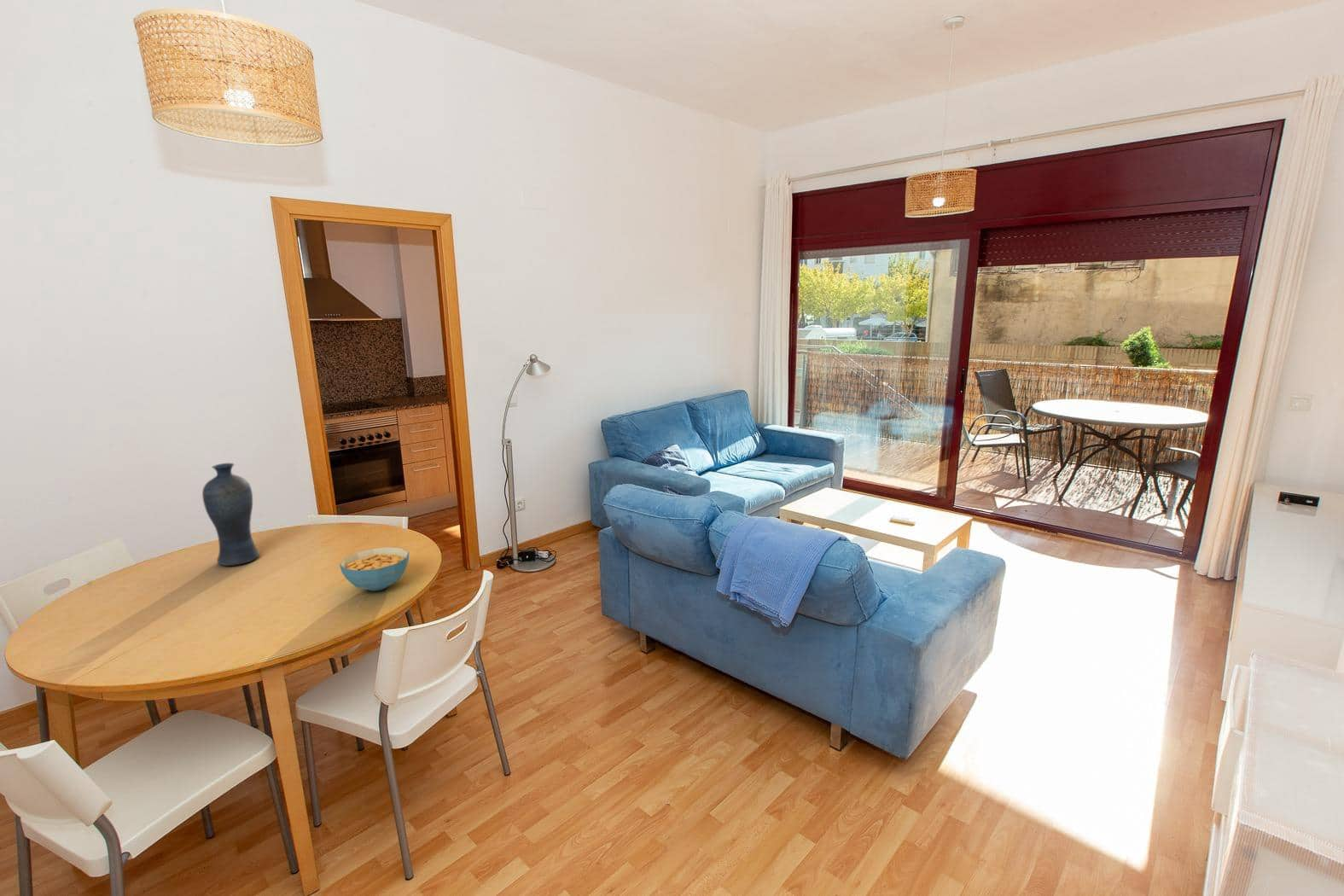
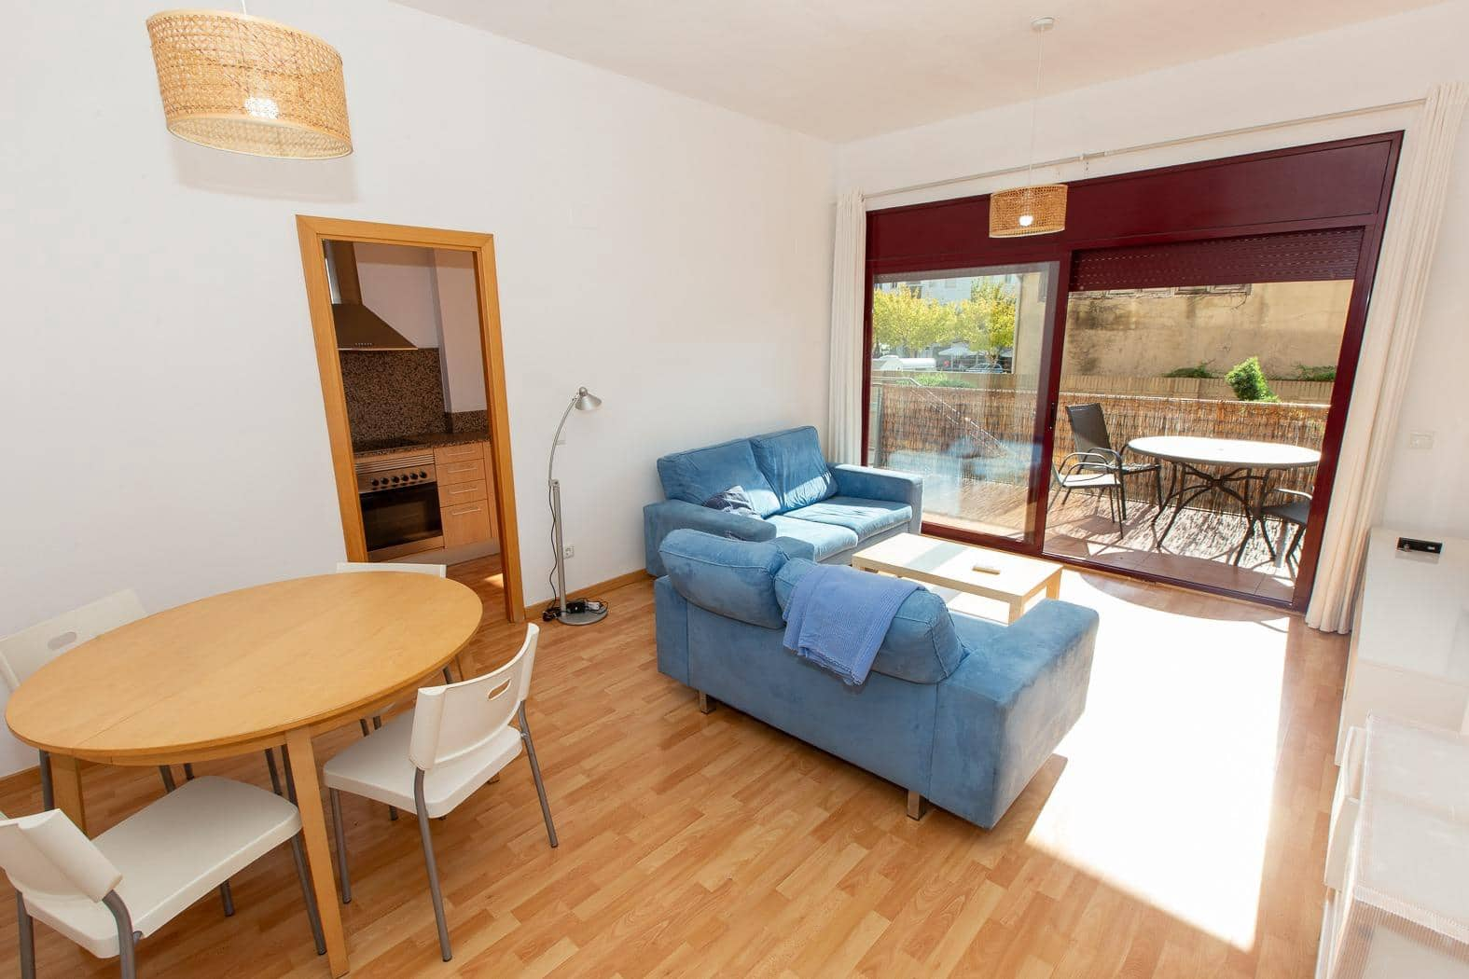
- cereal bowl (376, 573)
- vase (230, 513)
